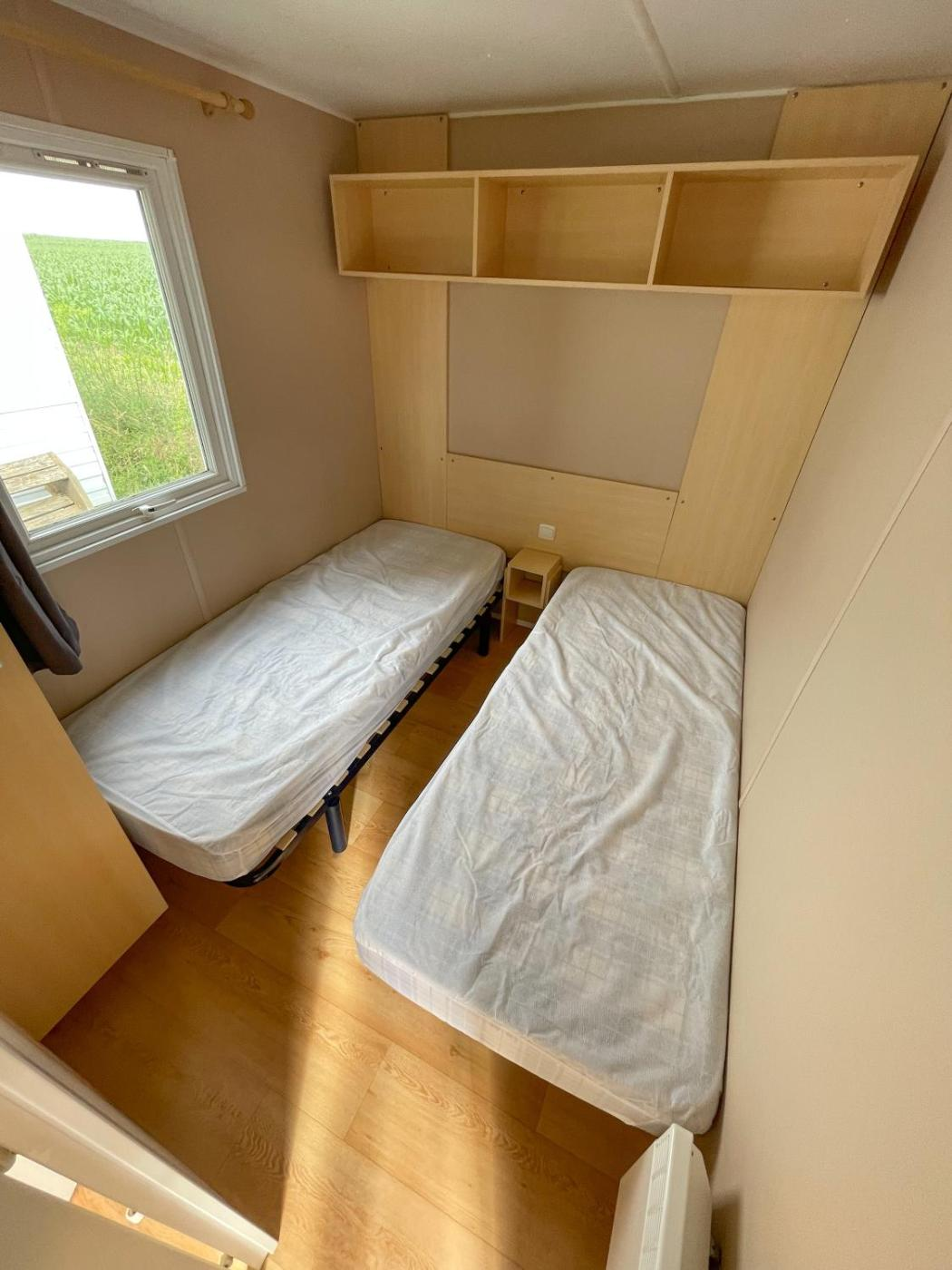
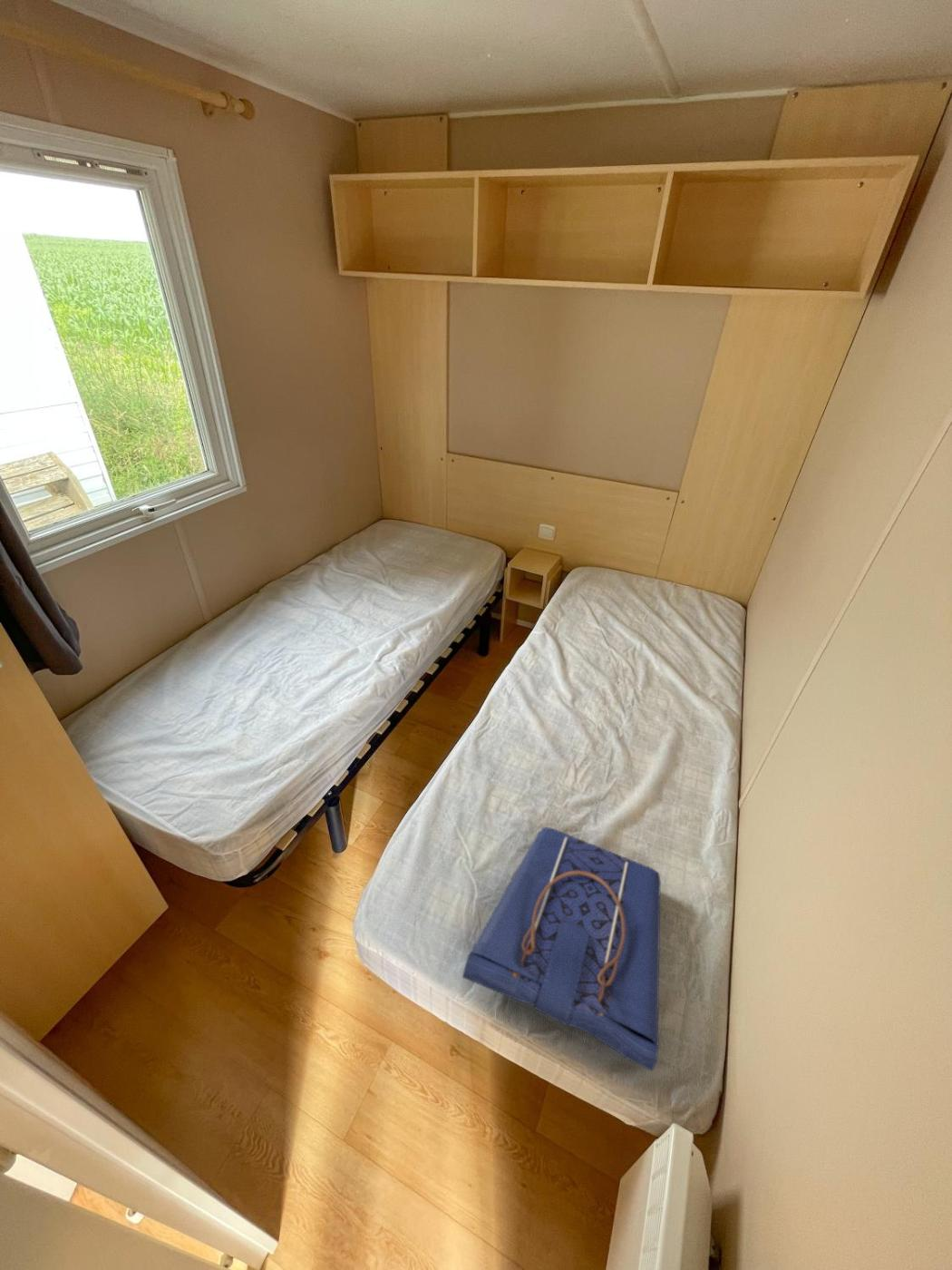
+ tote bag (578, 923)
